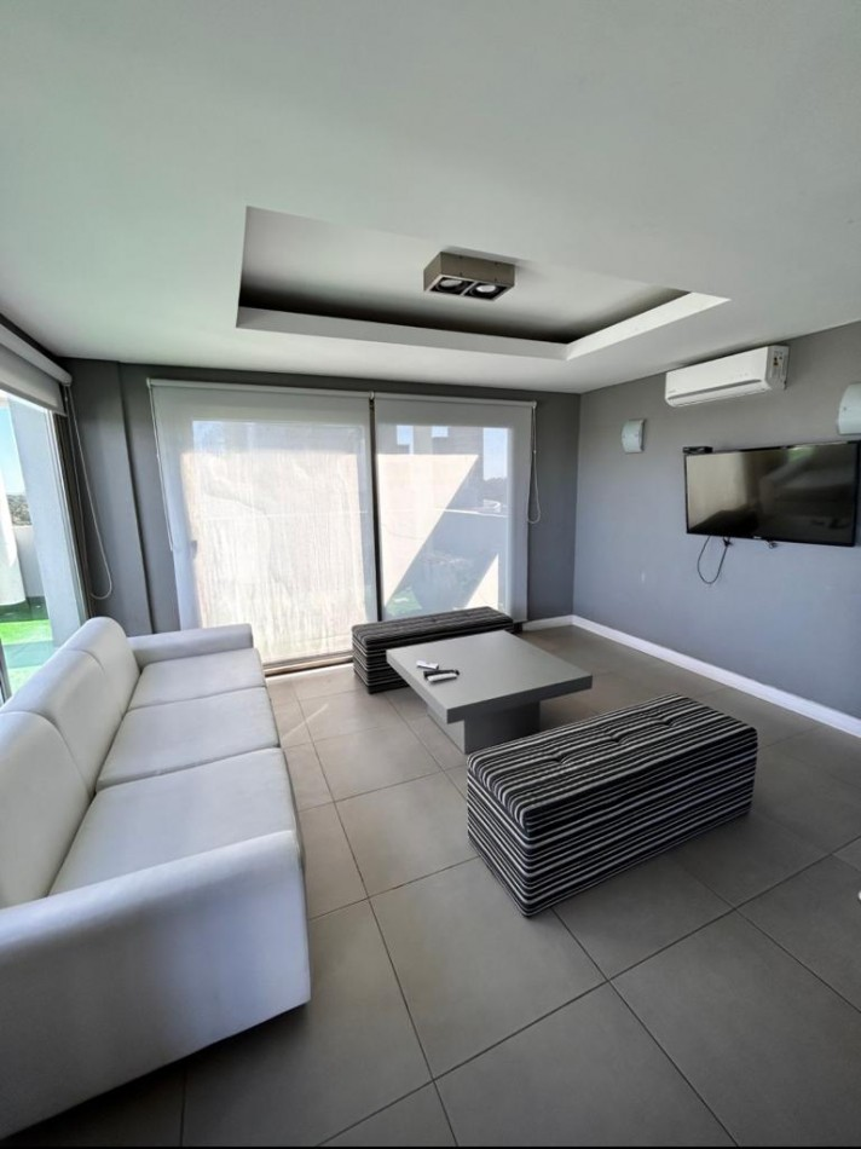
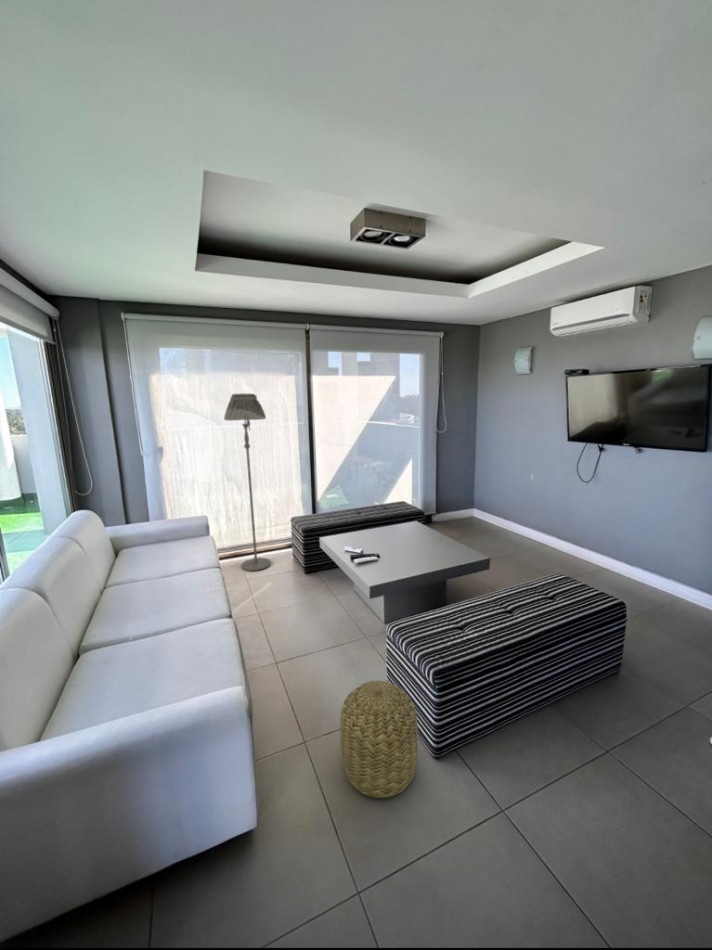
+ basket (378, 728)
+ floor lamp (250, 482)
